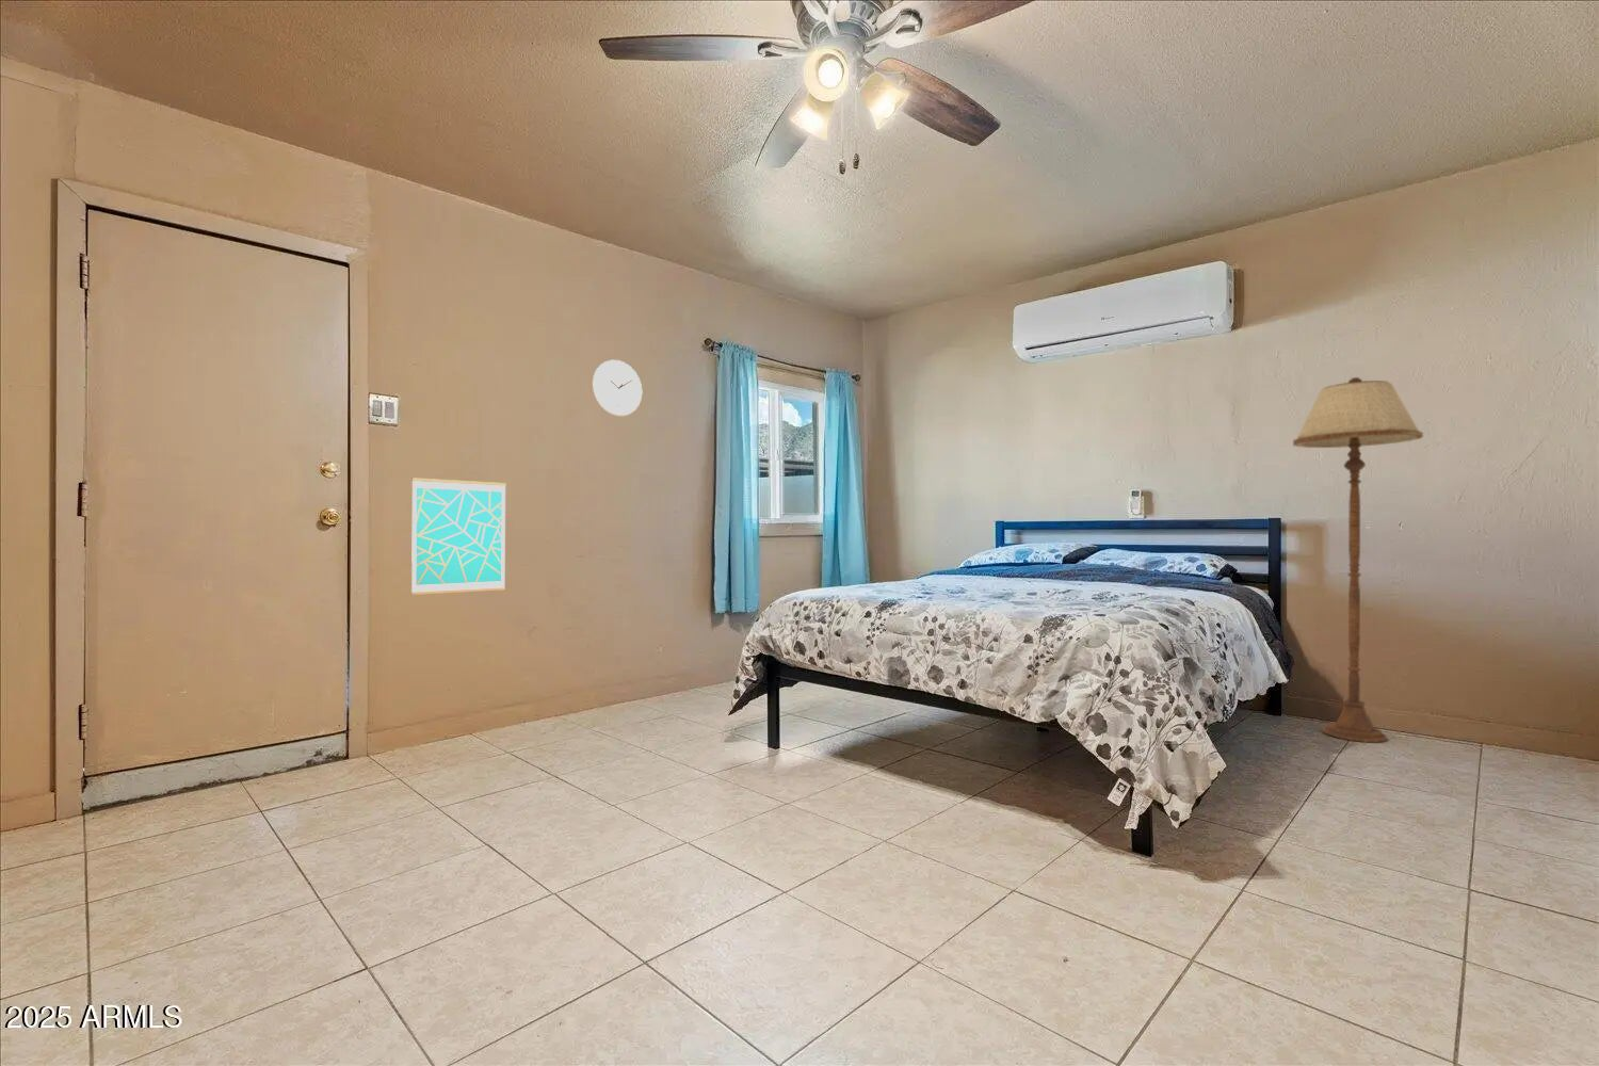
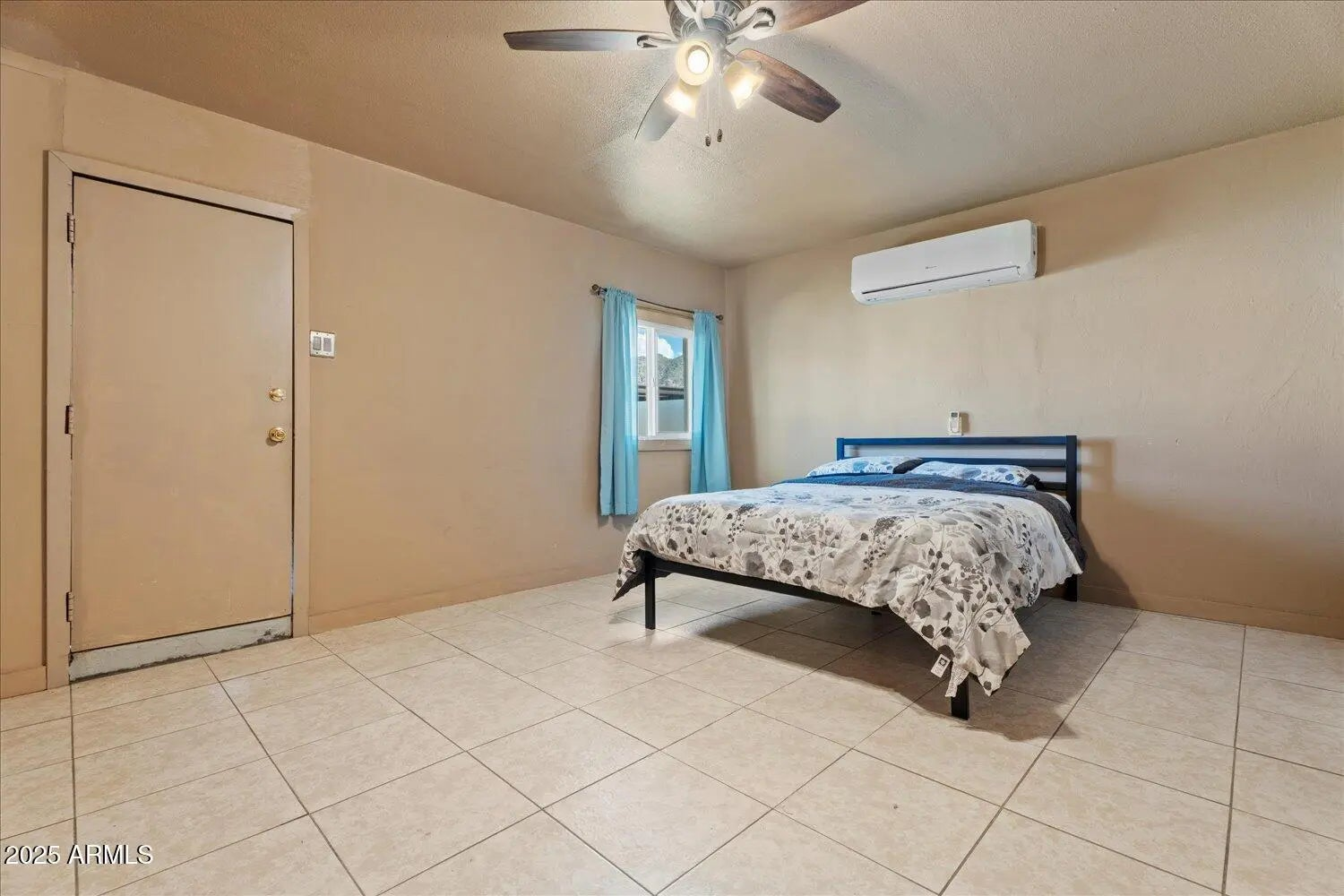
- floor lamp (1354, 556)
- wall clock (619, 388)
- wall art (460, 537)
